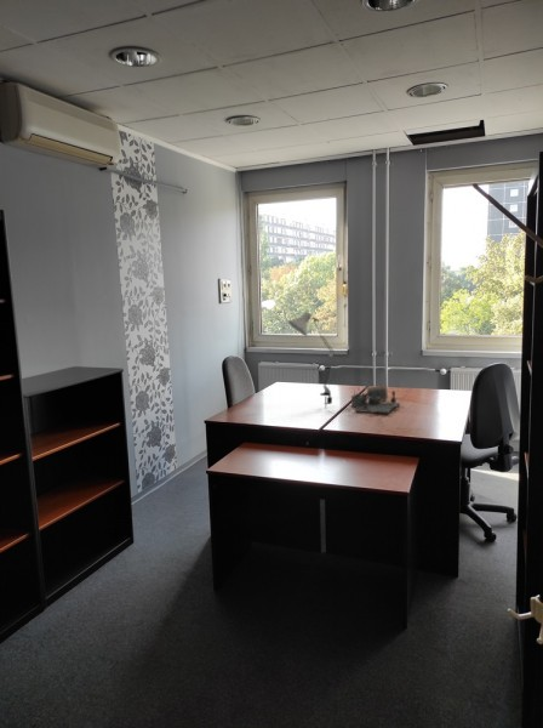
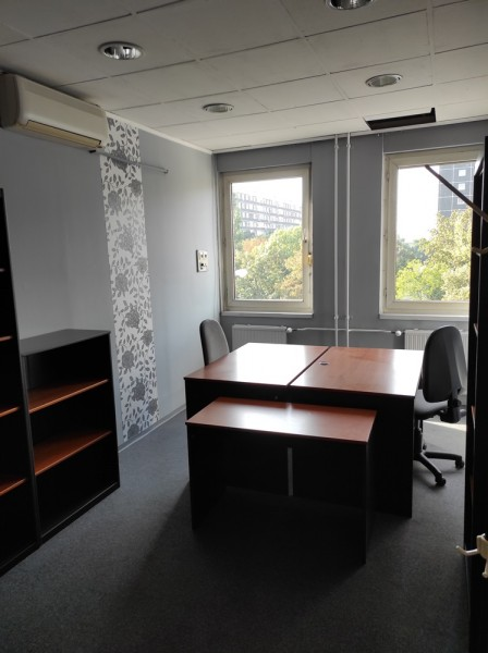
- desk organizer (376, 396)
- desk lamp (328, 354)
